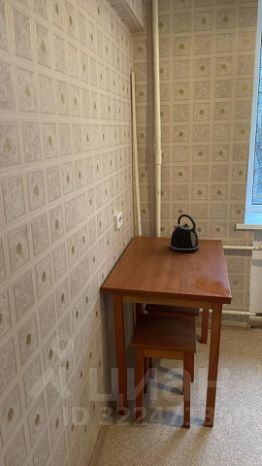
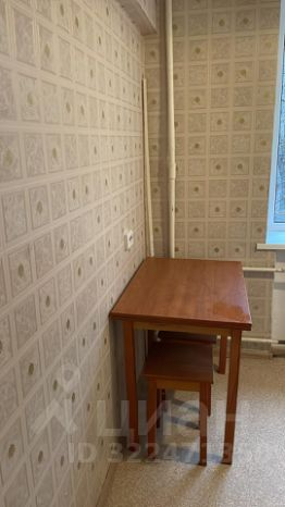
- kettle (184, 231)
